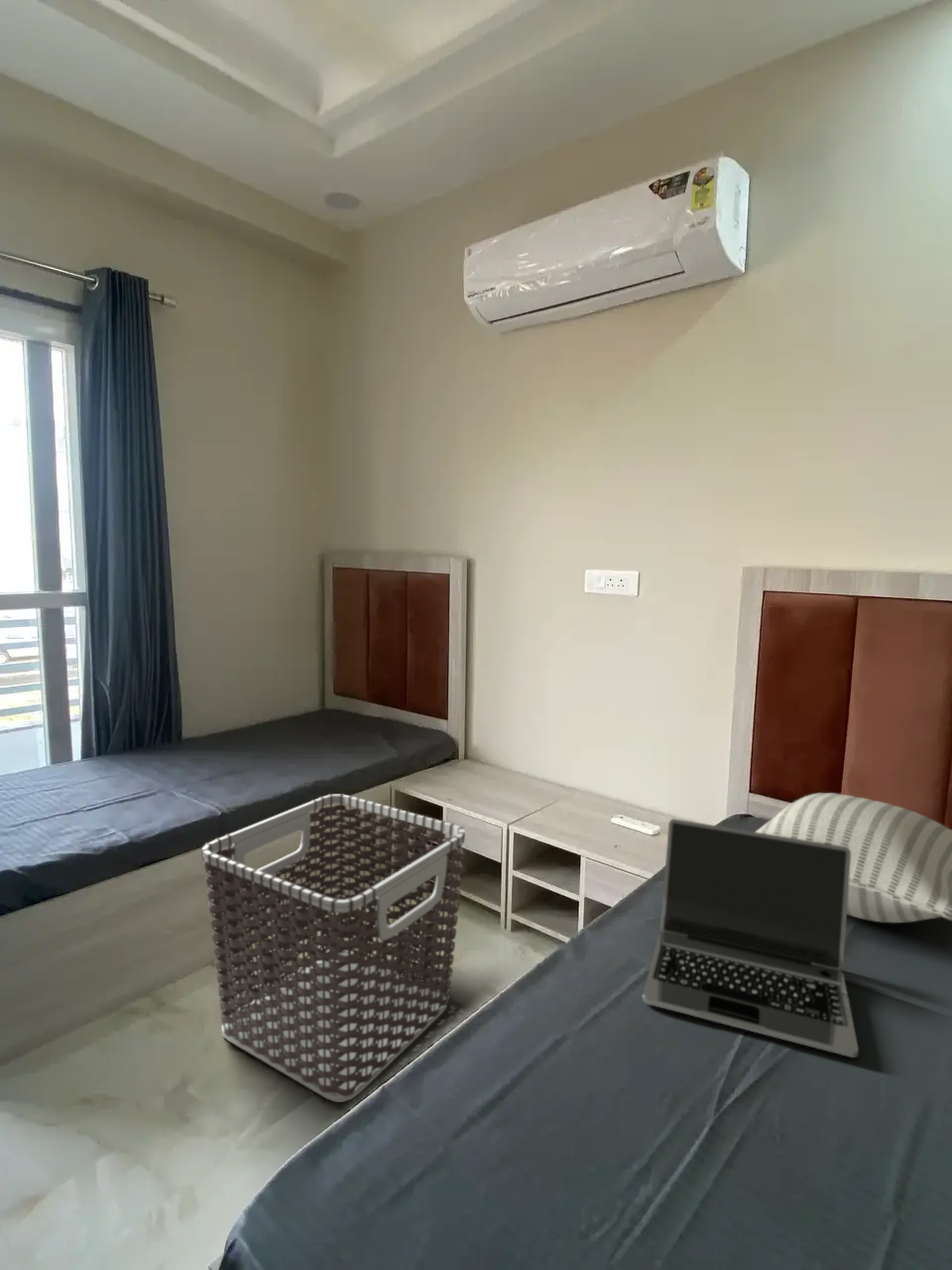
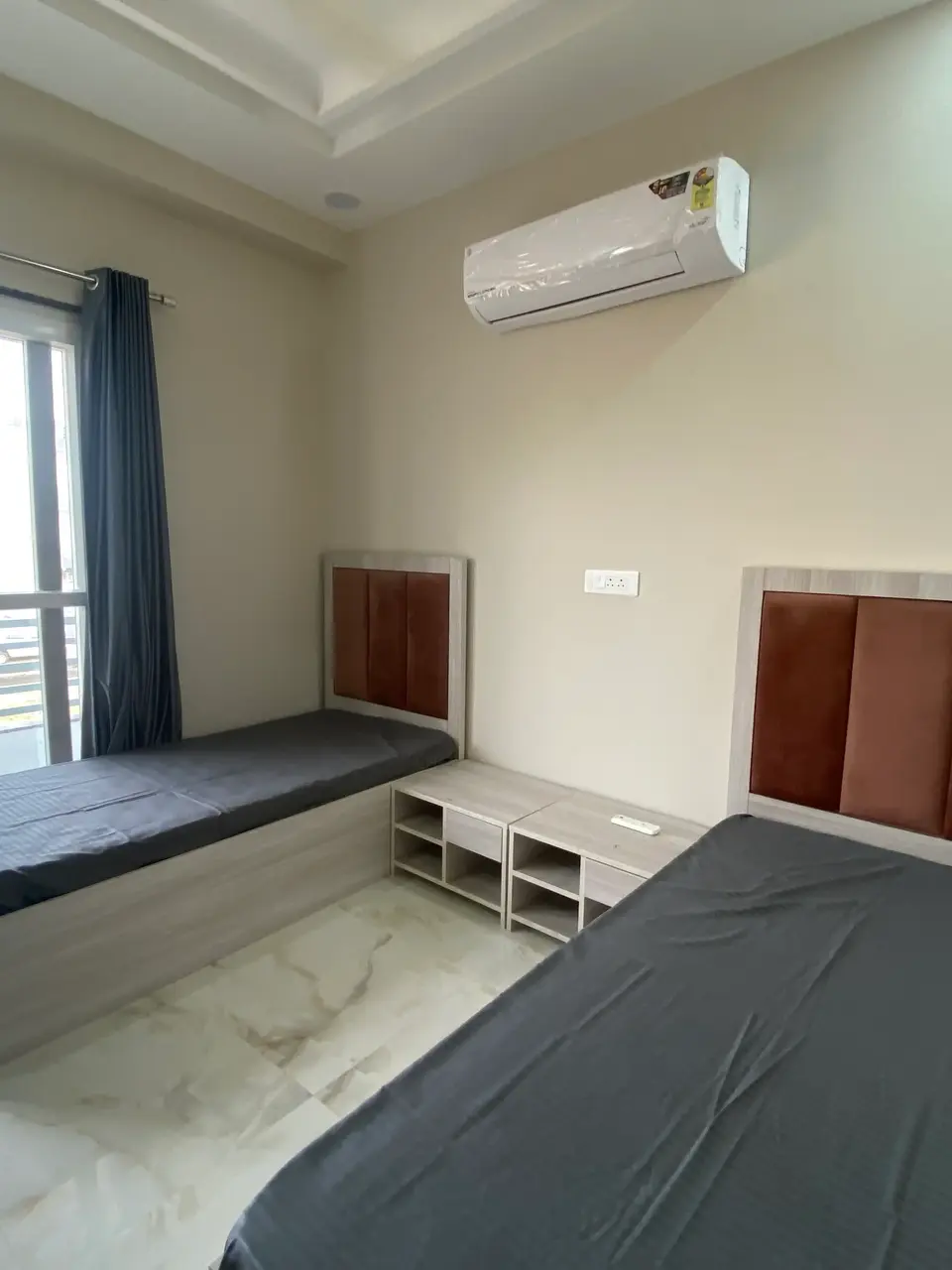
- pillow (859, 850)
- clothes hamper (338, 929)
- laptop (751, 922)
